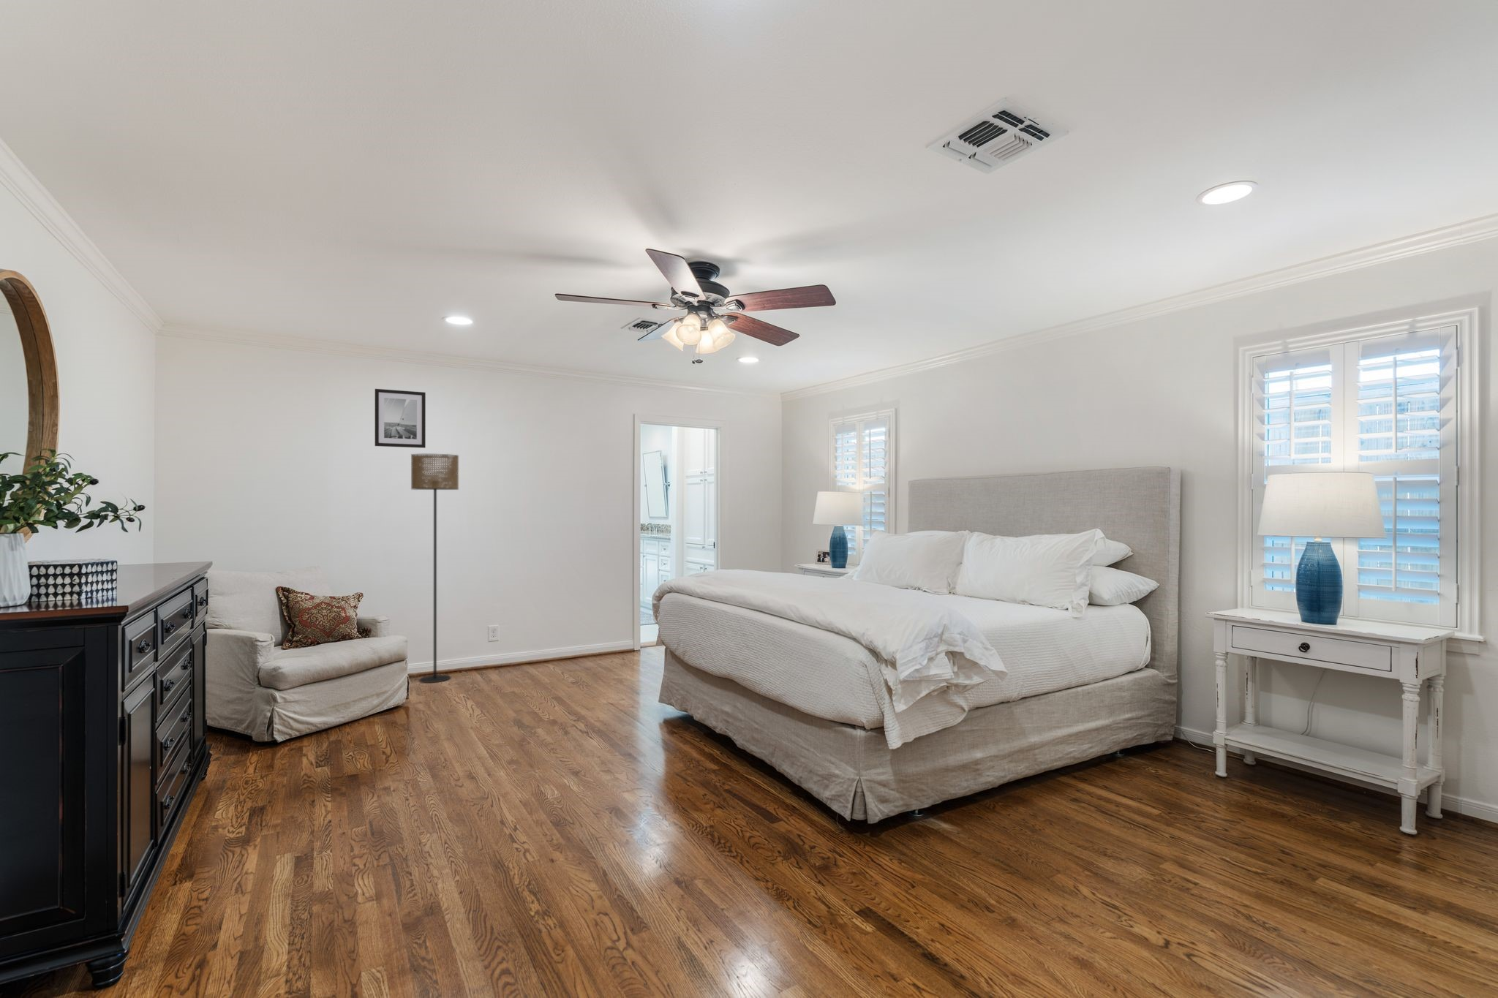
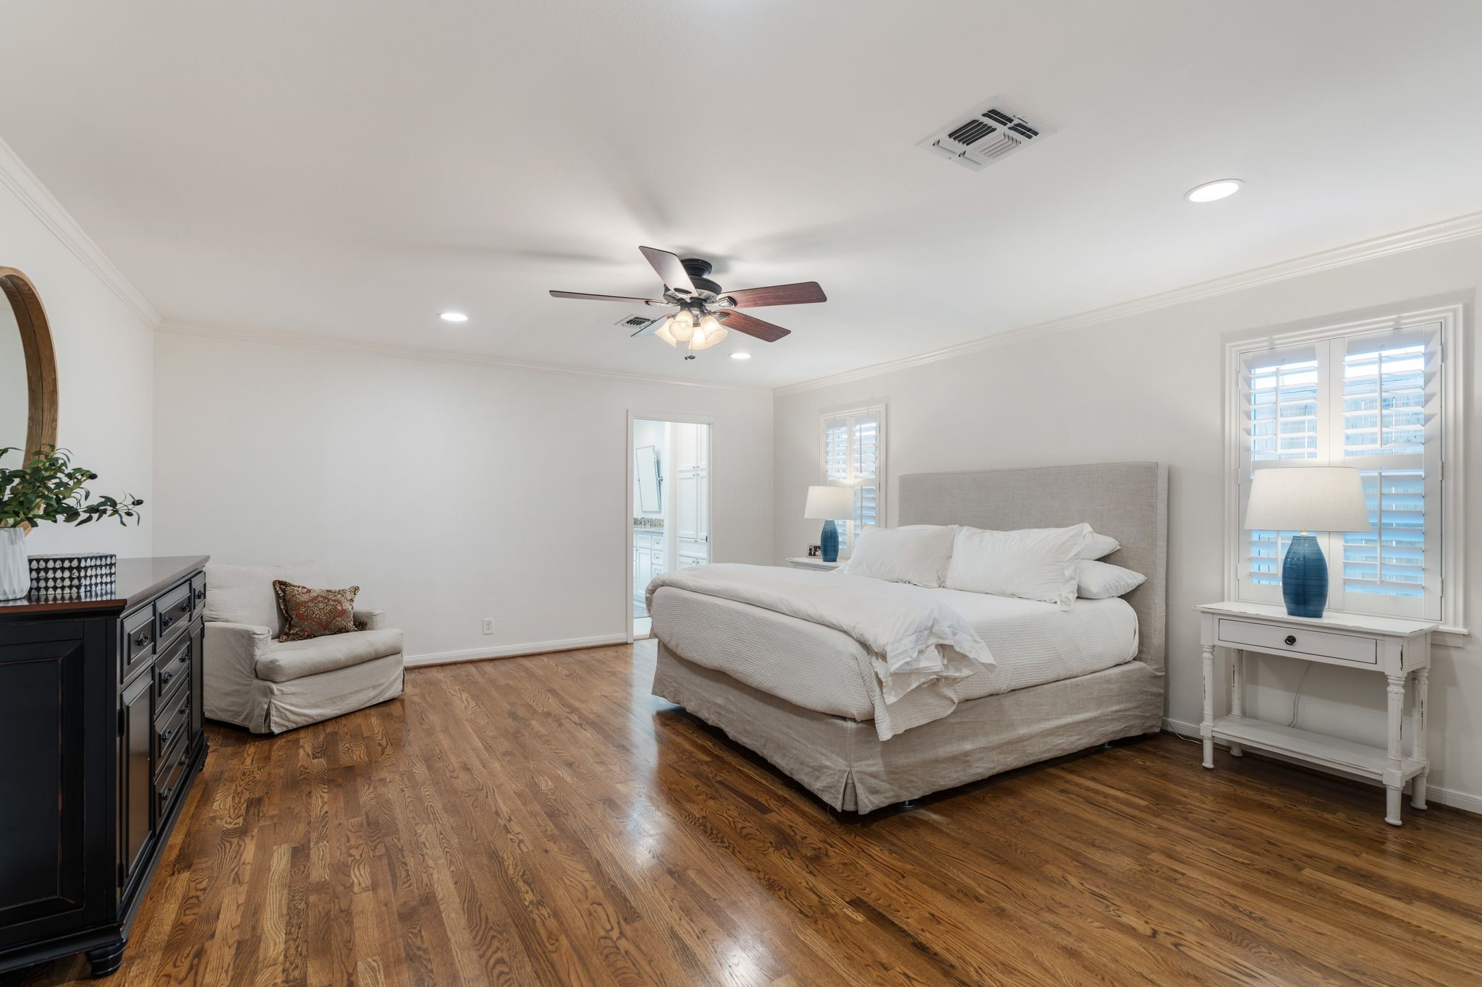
- floor lamp (434, 567)
- wall art (400, 418)
